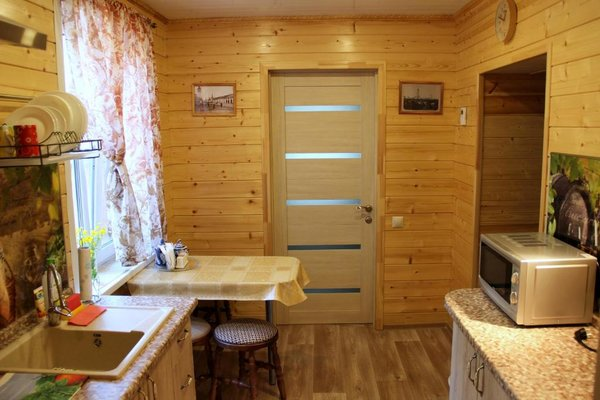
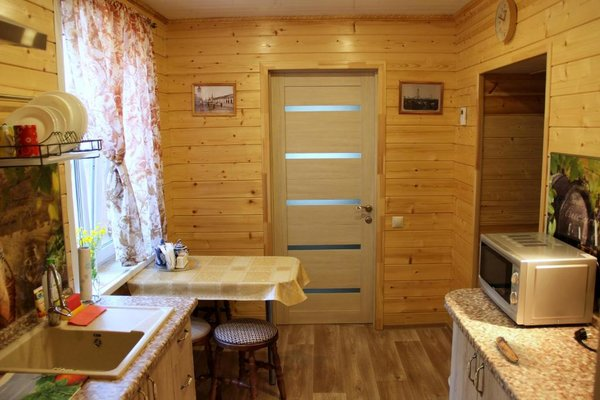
+ banana (506, 347)
